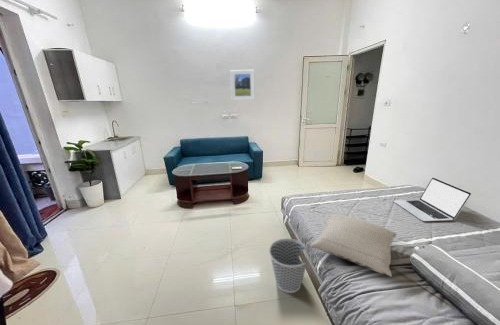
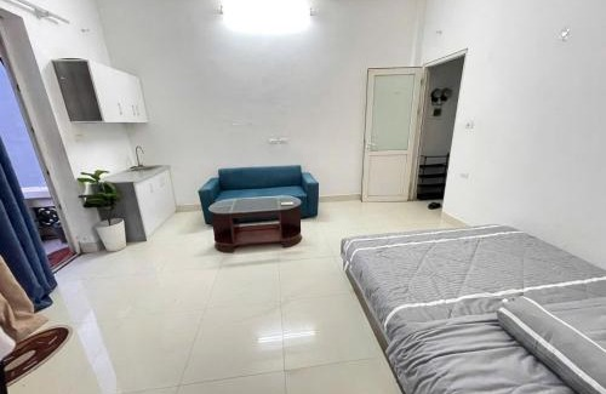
- pillow (353, 239)
- wastebasket (288, 267)
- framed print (242, 85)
- laptop (428, 197)
